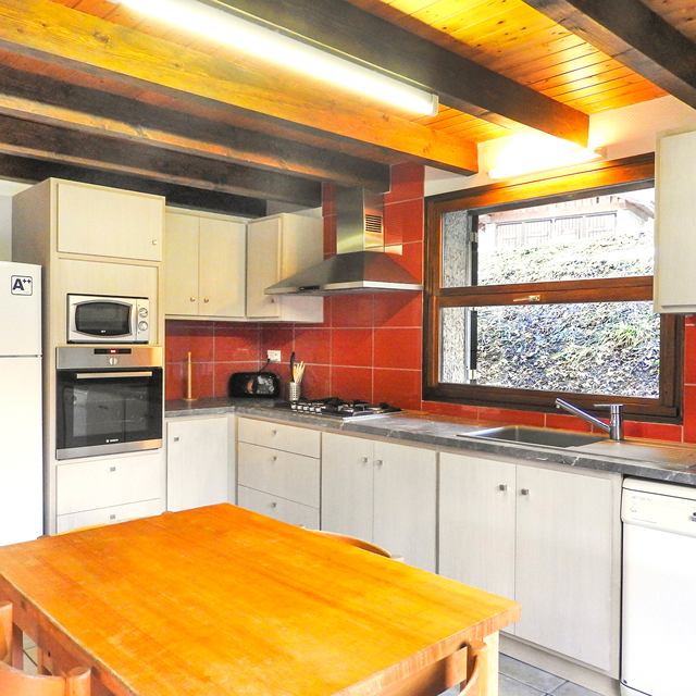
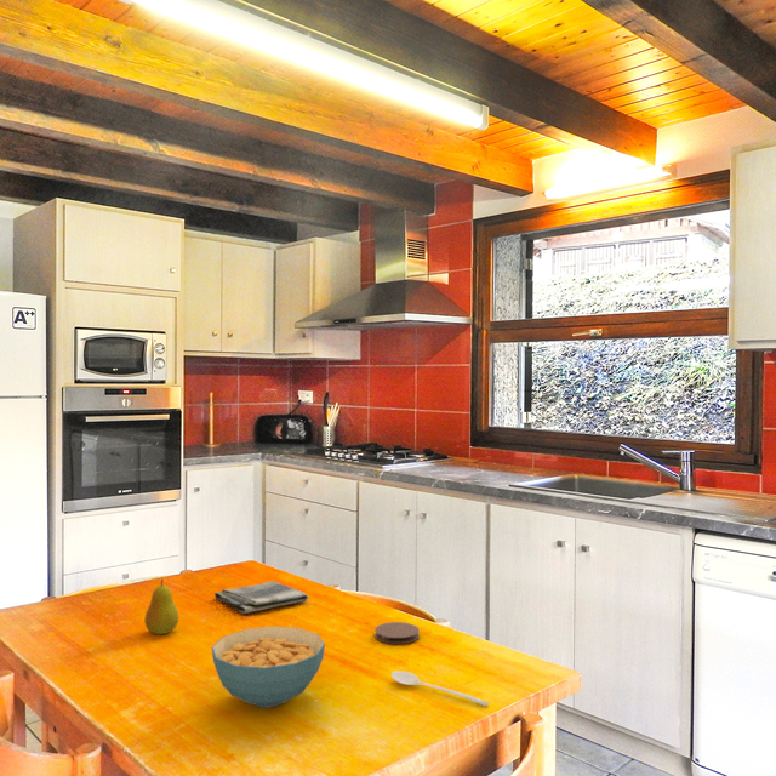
+ dish towel (259, 594)
+ coaster (396, 632)
+ stirrer (438, 687)
+ cereal bowl (268, 672)
+ fruit (161, 605)
